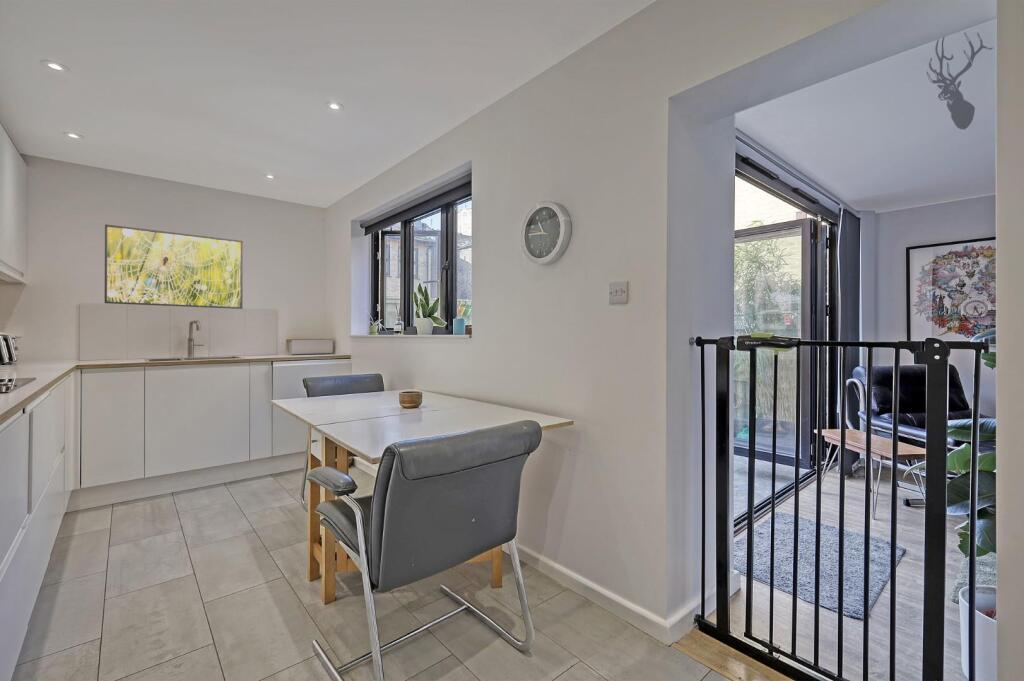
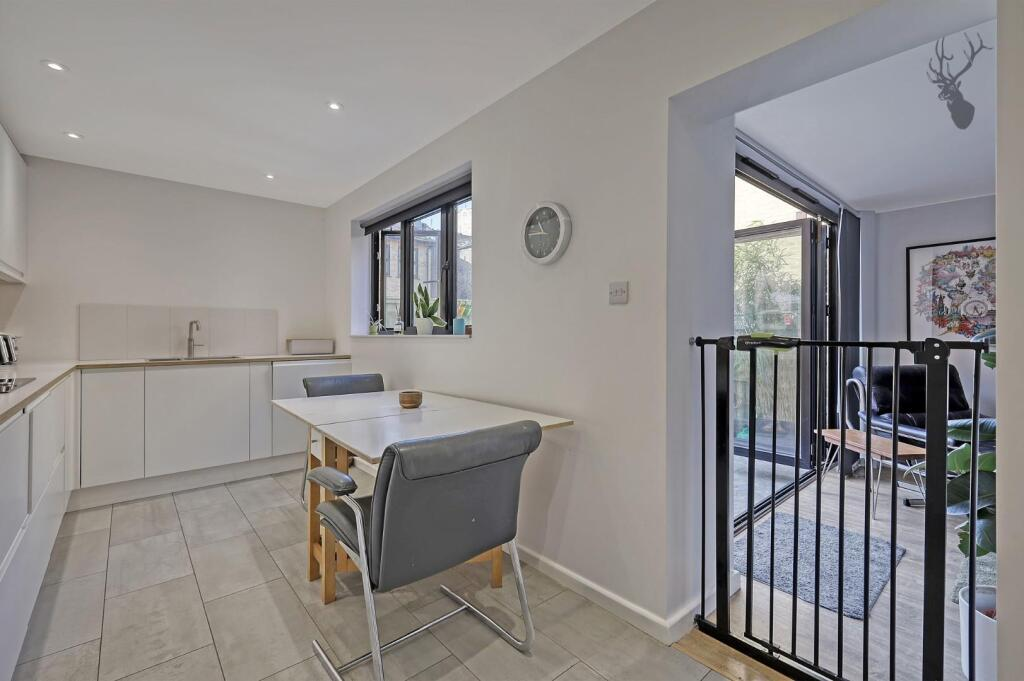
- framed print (178, 269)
